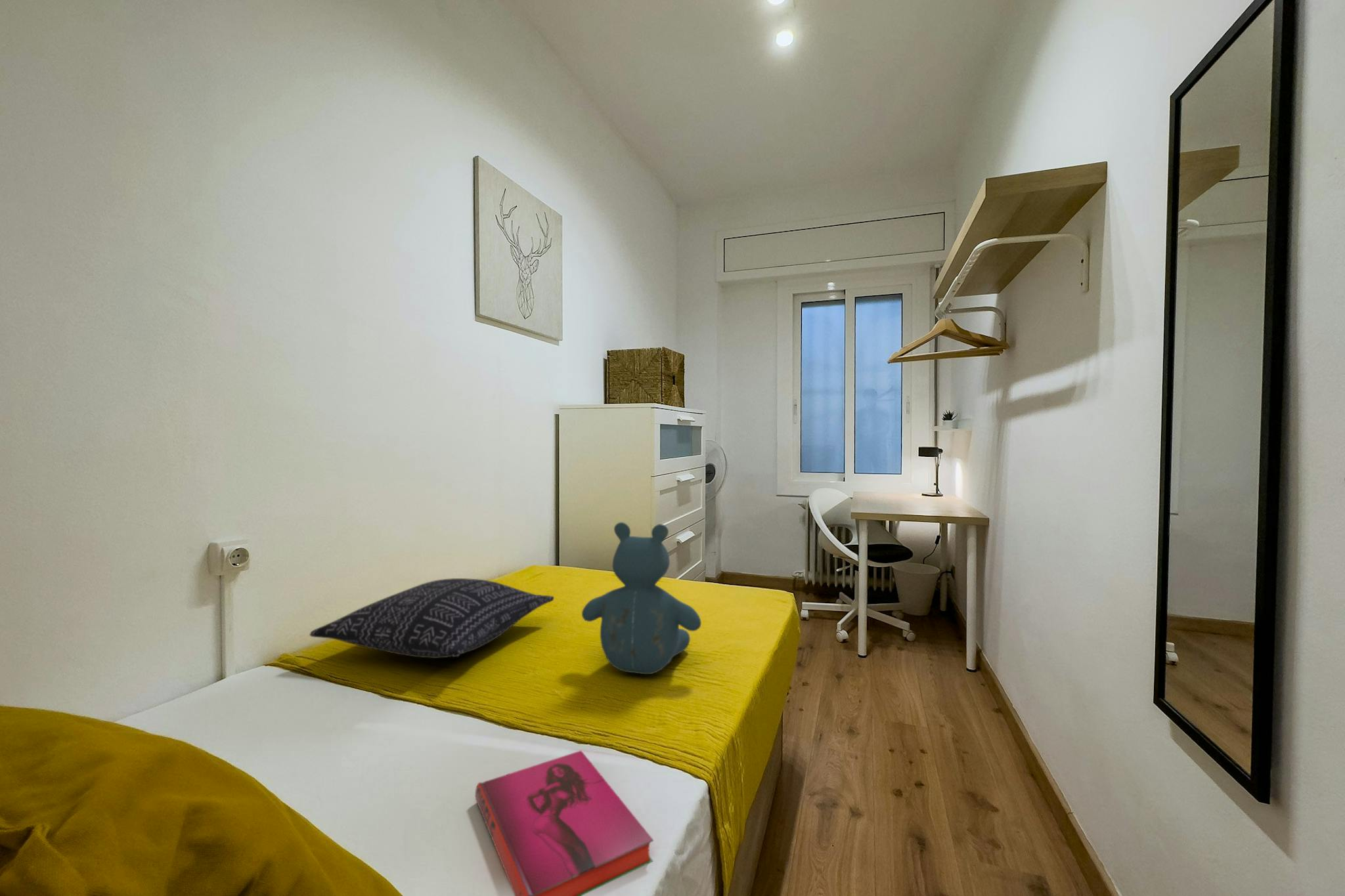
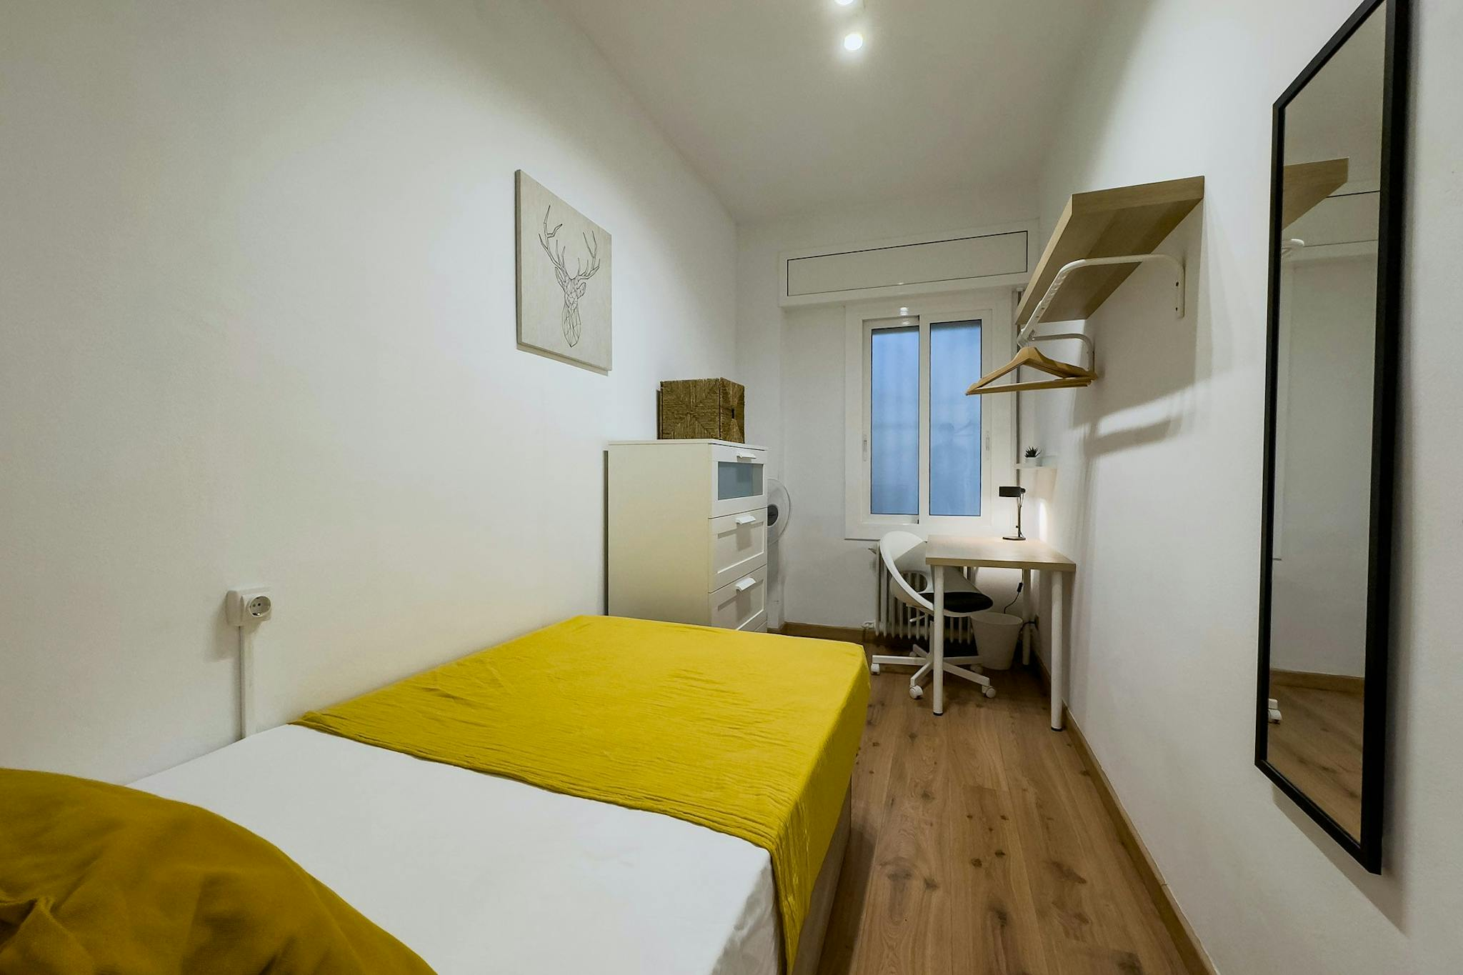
- hardback book (558, 821)
- pillow (443, 614)
- teddy bear (646, 591)
